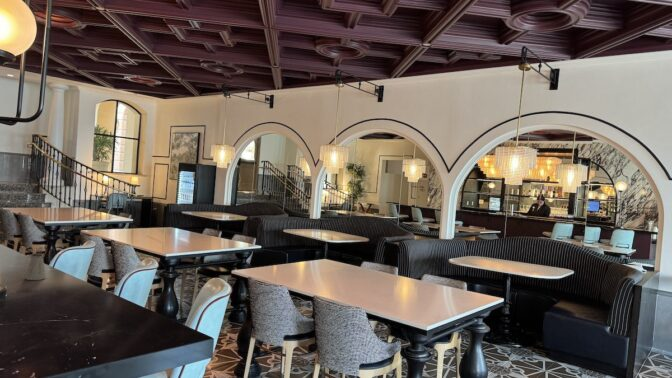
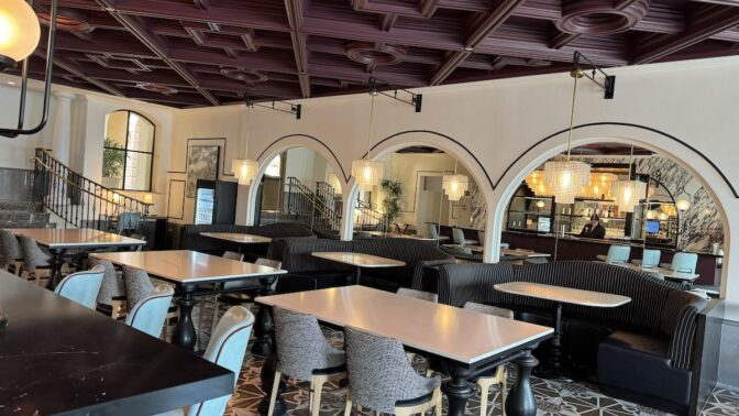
- saltshaker (36, 265)
